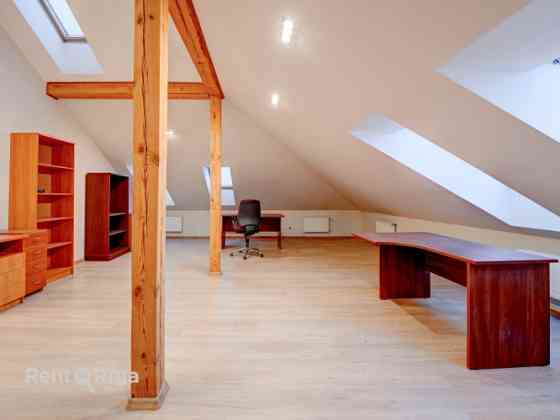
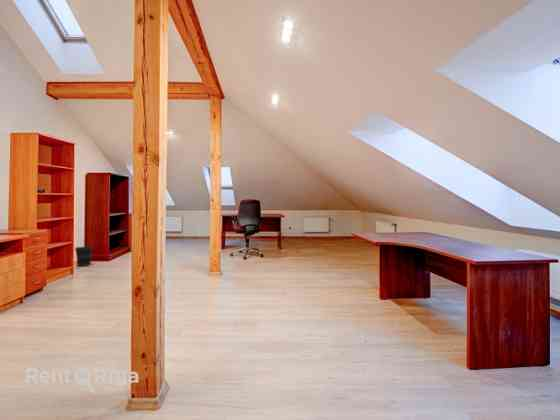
+ wastebasket (83, 256)
